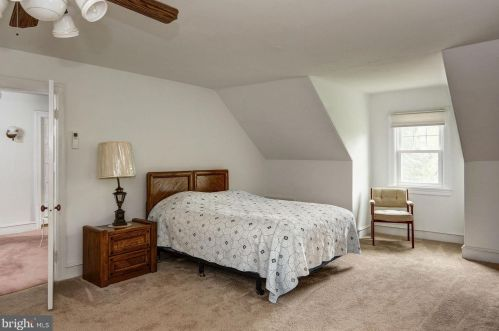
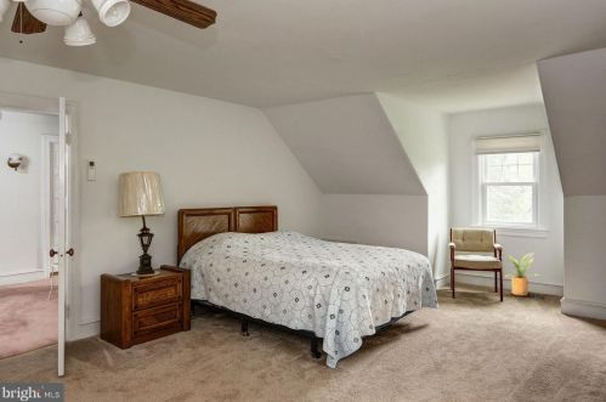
+ house plant (519, 272)
